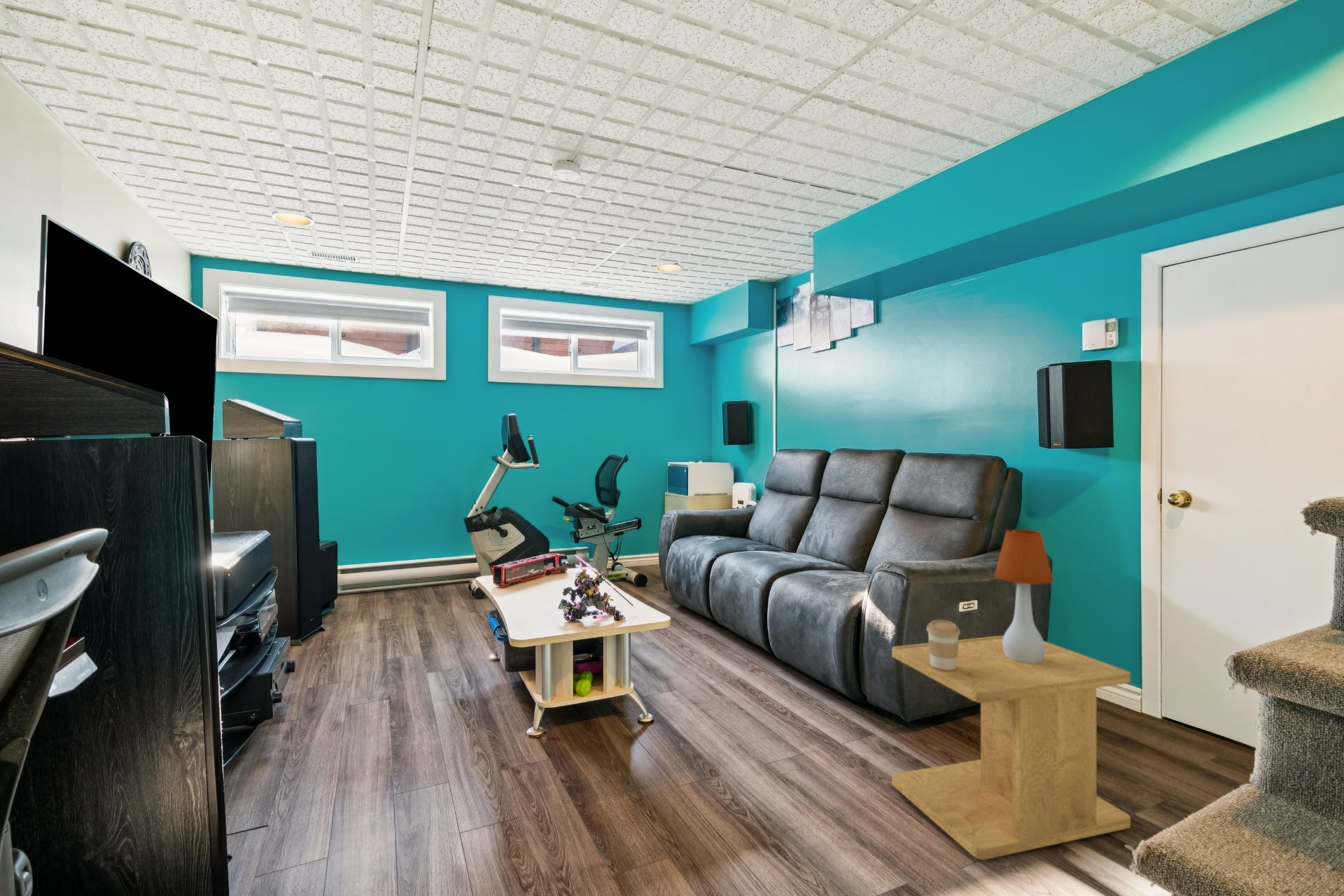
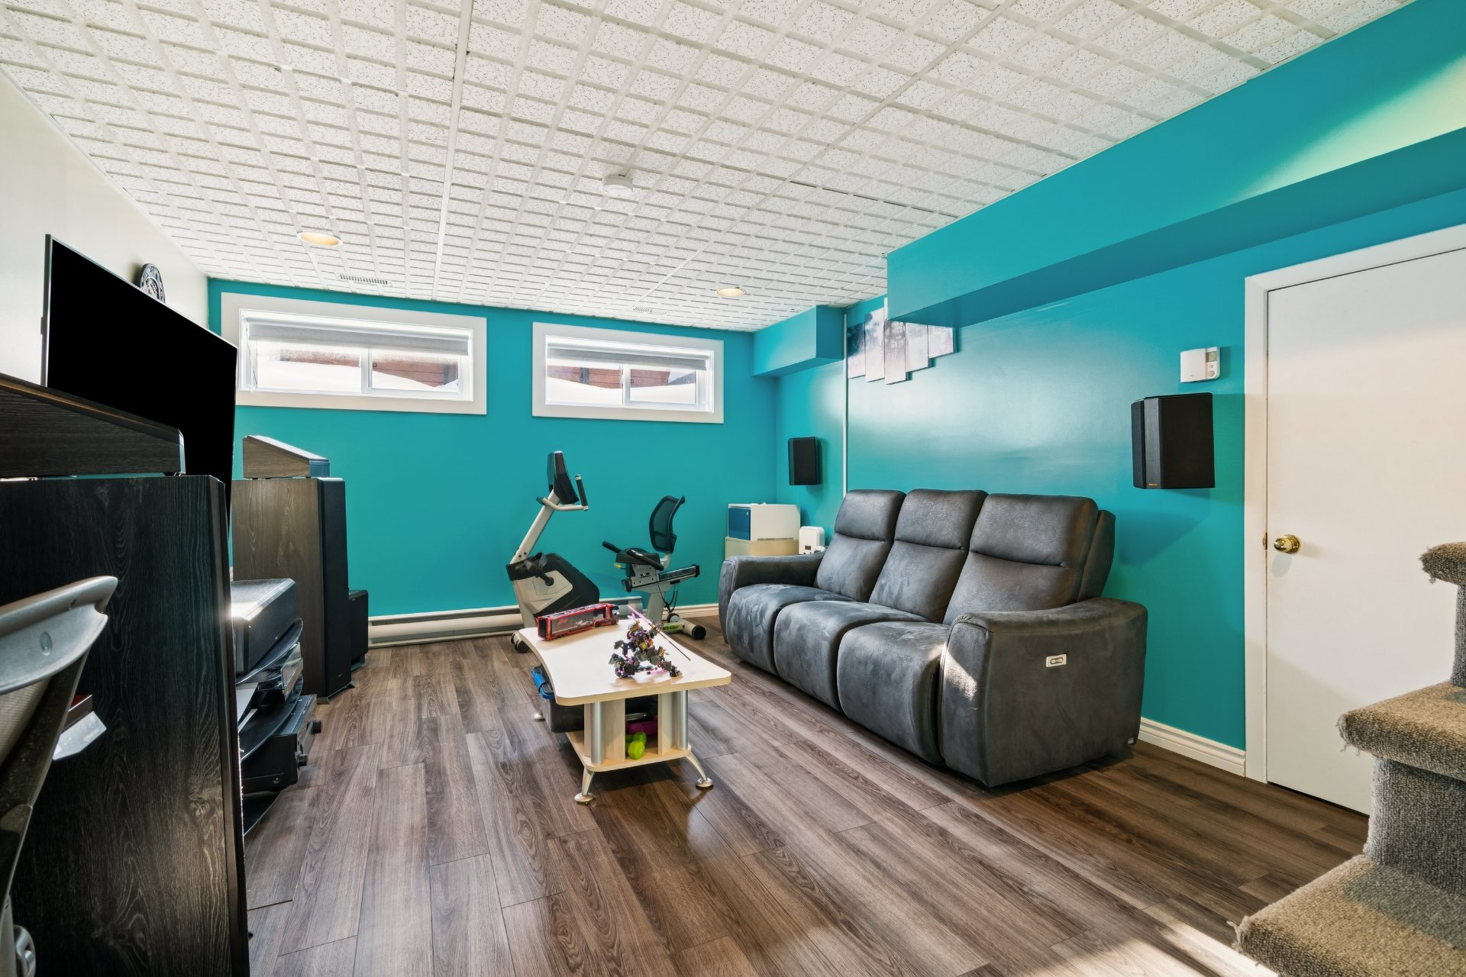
- coffee cup (943, 643)
- table lamp (1023, 593)
- side table (1004, 734)
